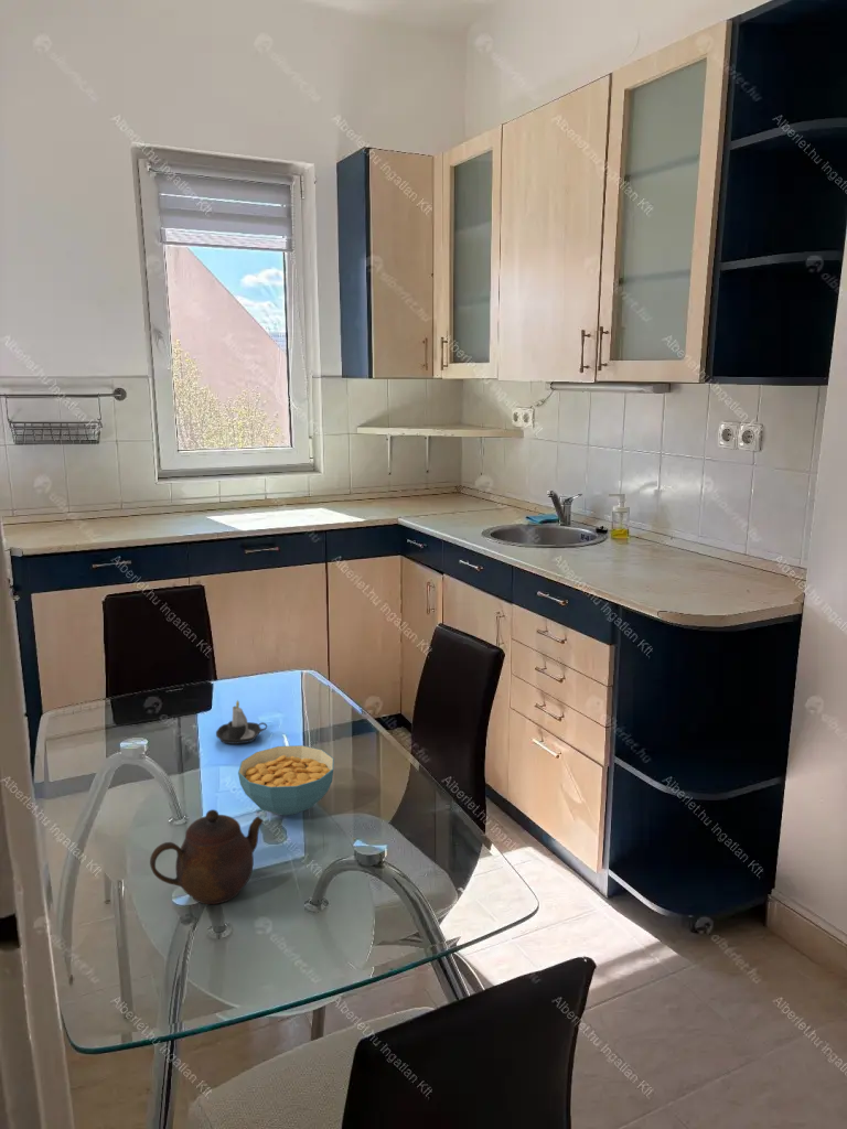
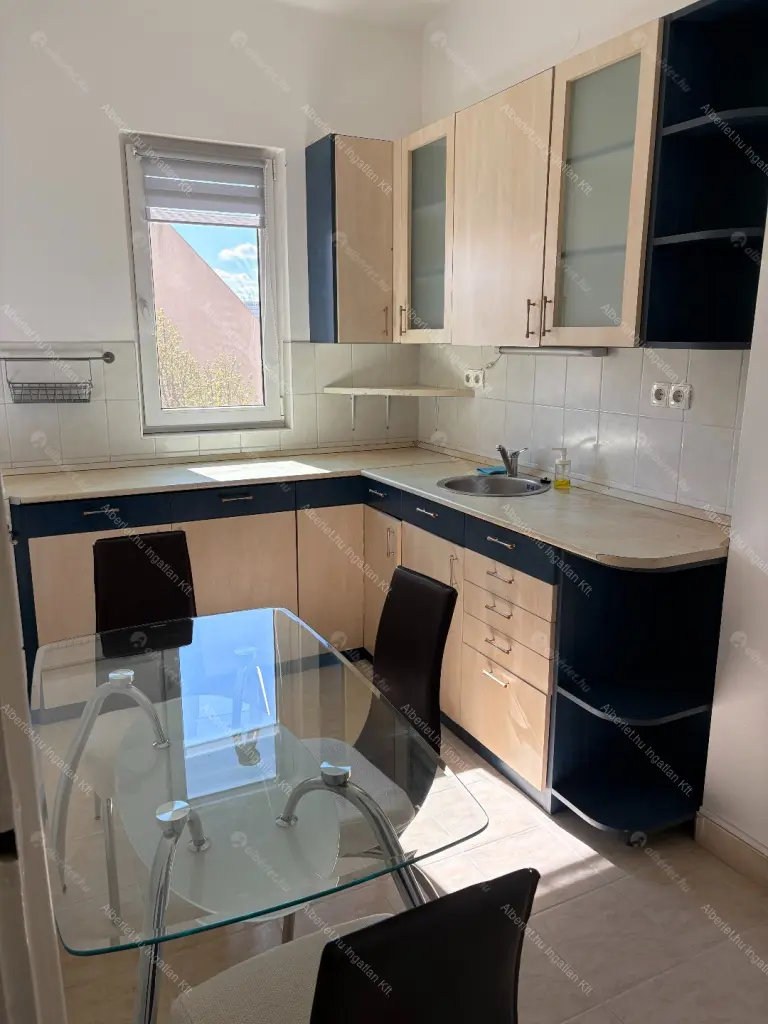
- cereal bowl (287, 786)
- candle (240, 718)
- teapot (208, 851)
